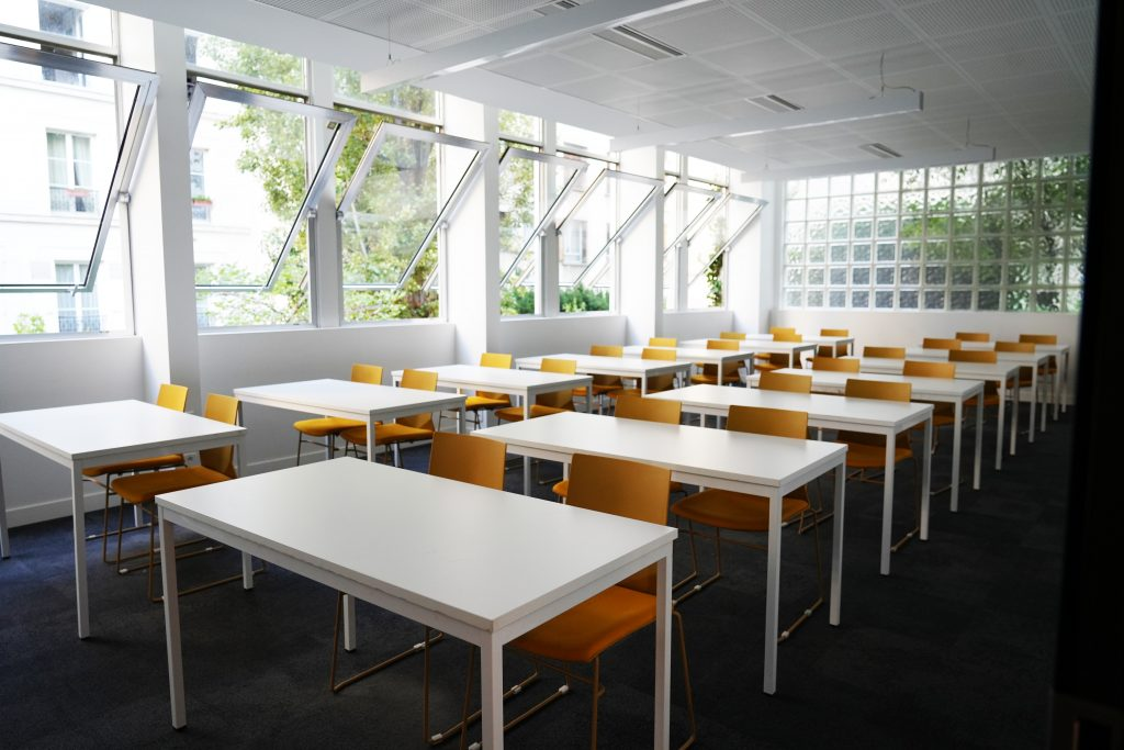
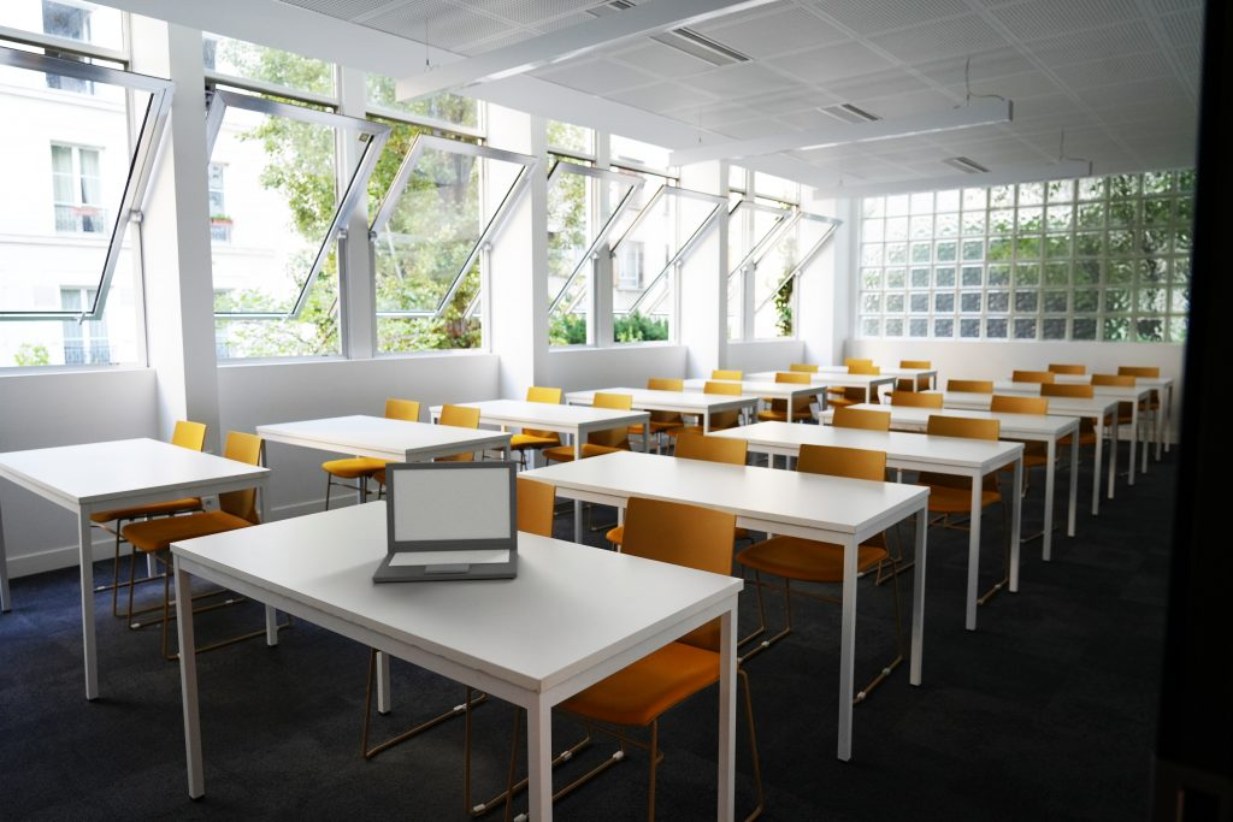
+ laptop (448, 518)
